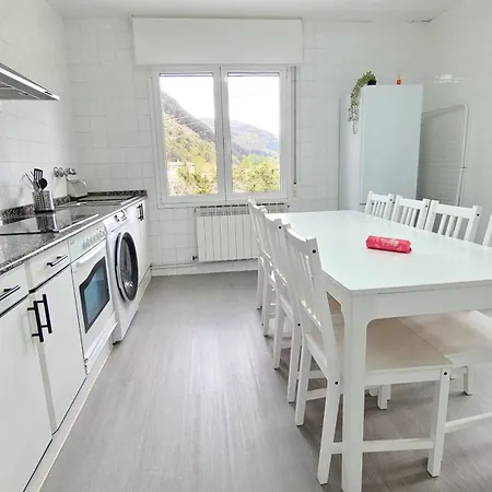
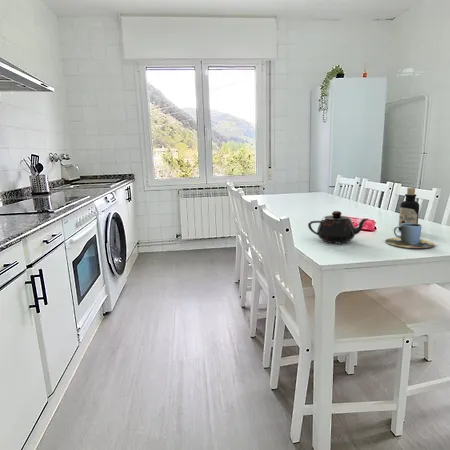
+ teapot (338, 226)
+ bottle (409, 209)
+ cup (410, 233)
